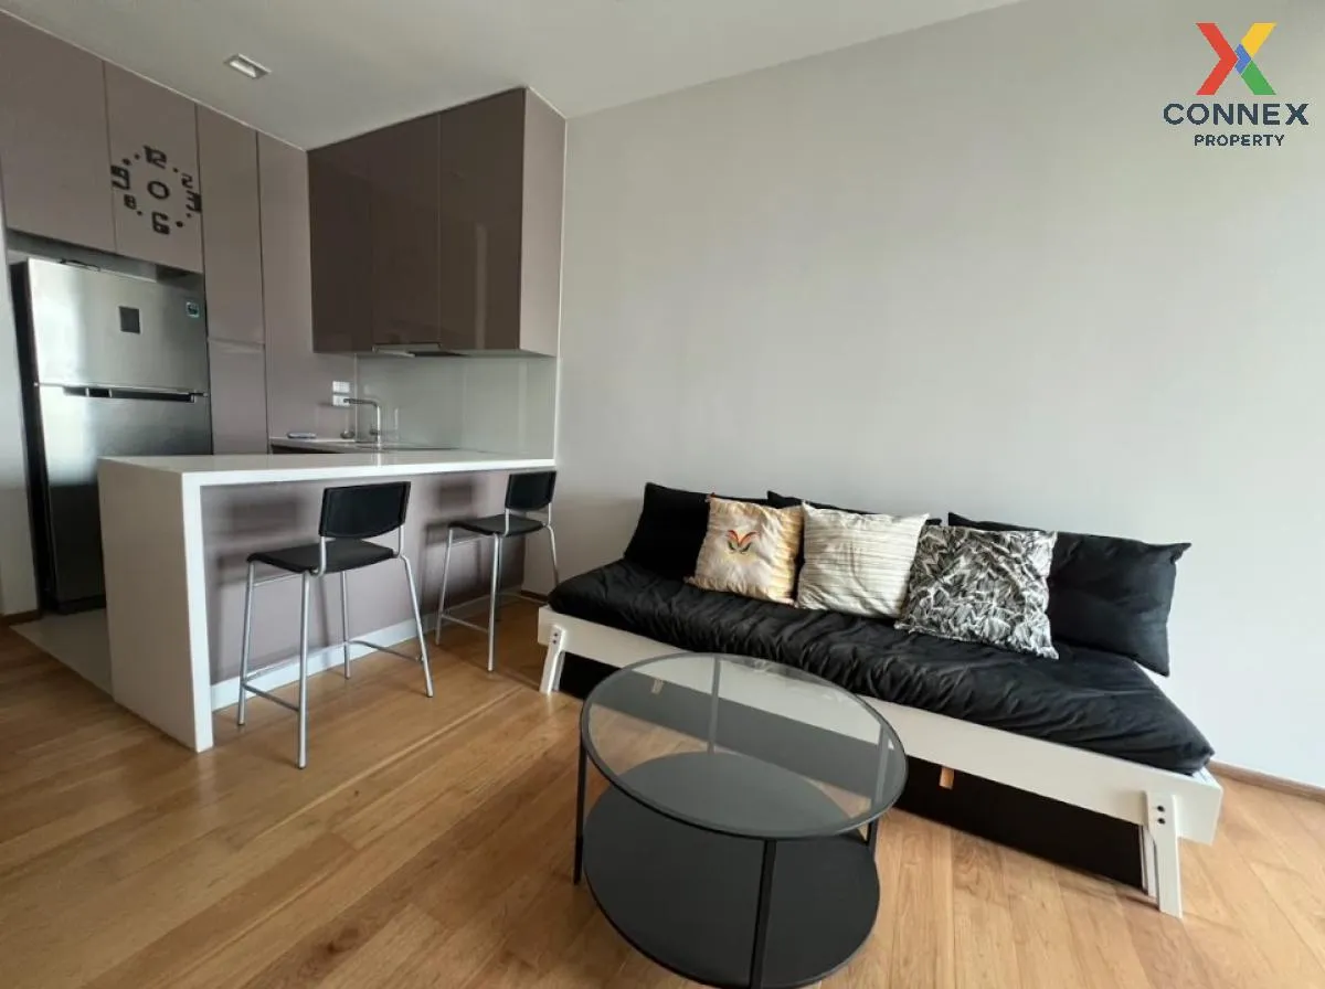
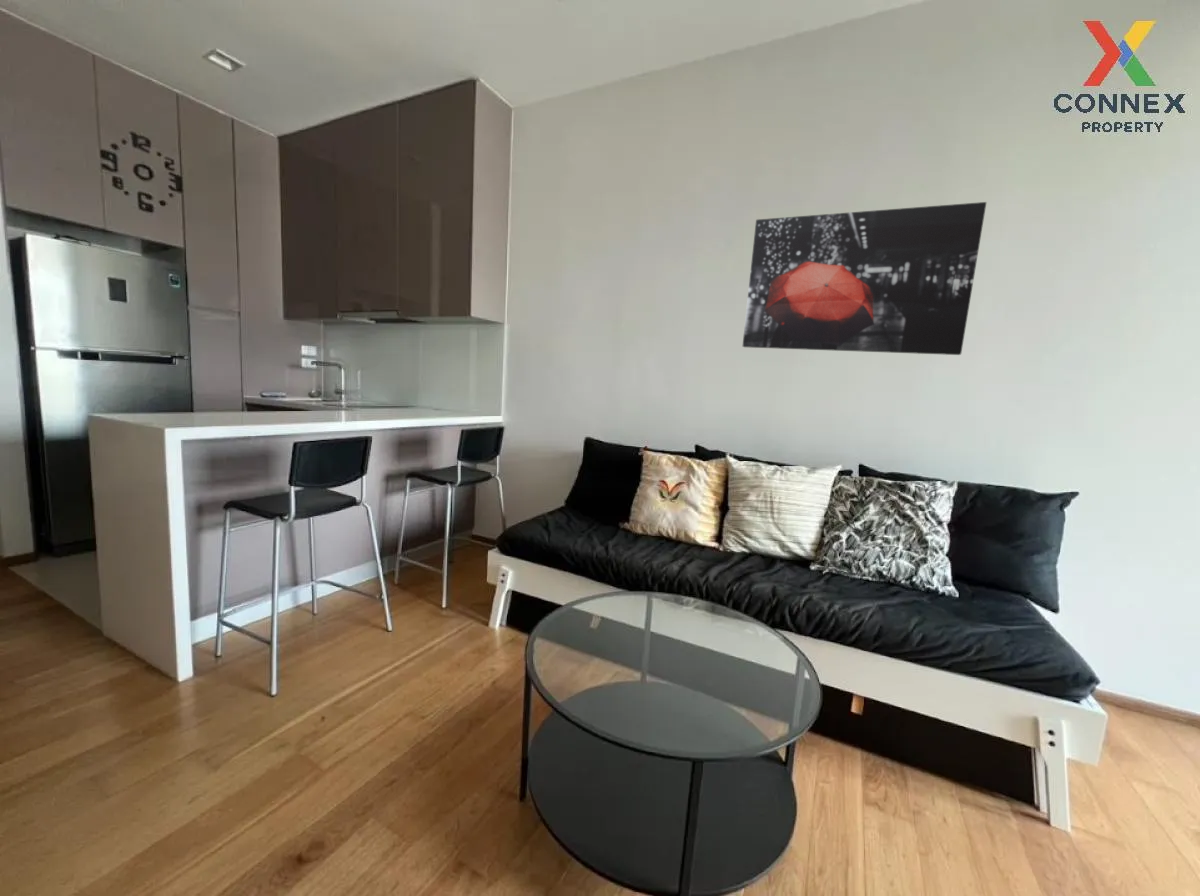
+ wall art (851, 282)
